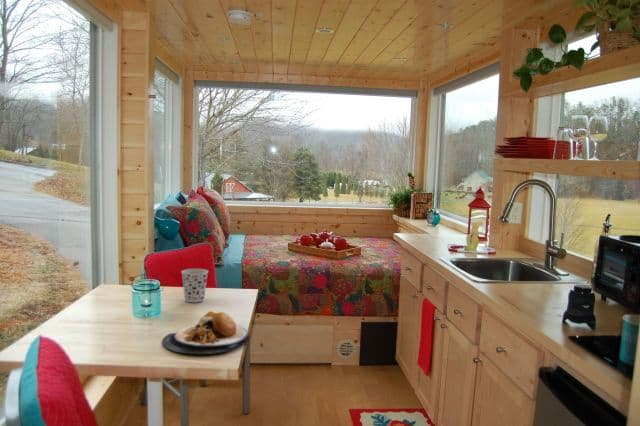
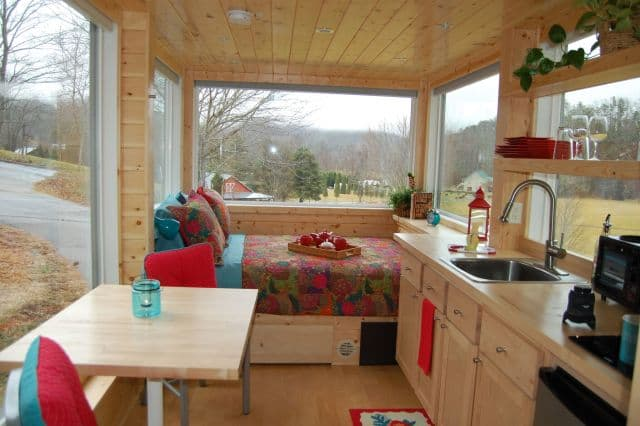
- cup (194, 285)
- plate (206, 327)
